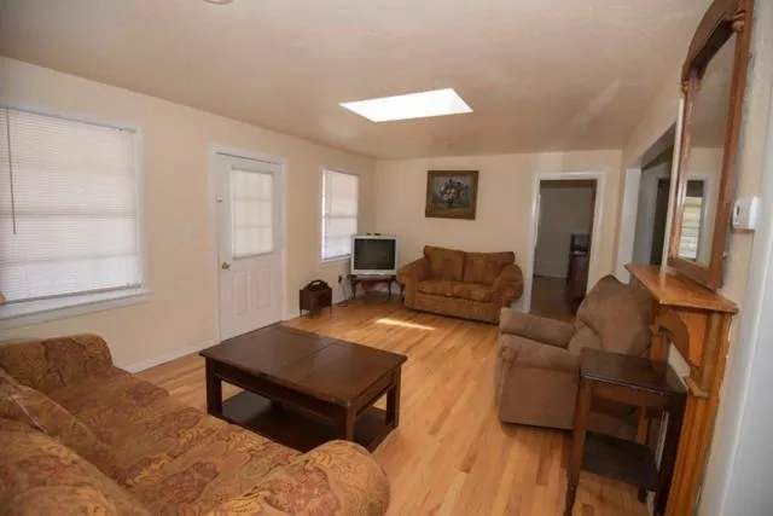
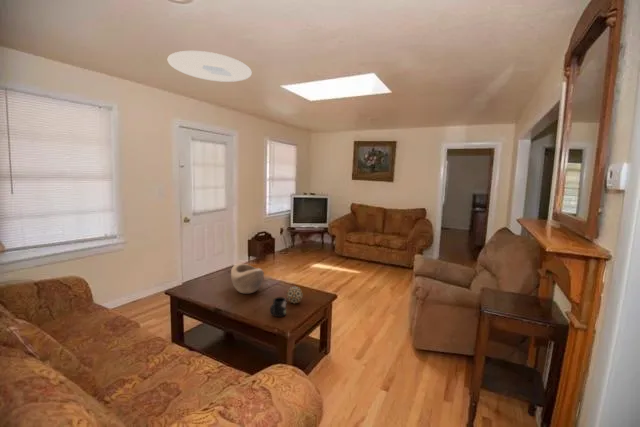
+ mug (277, 307)
+ decorative bowl (247, 278)
+ decorative ball (294, 294)
+ ceiling light (211, 64)
